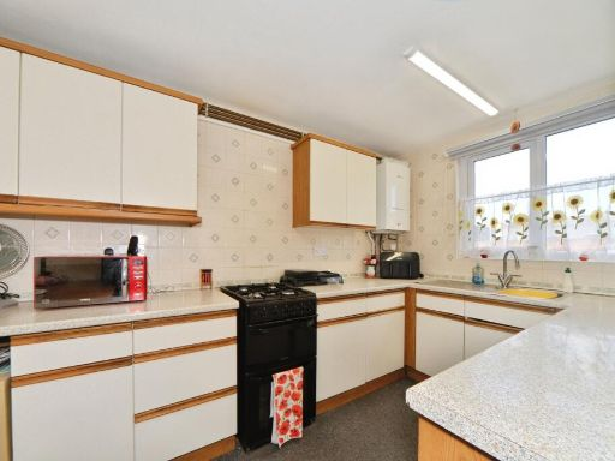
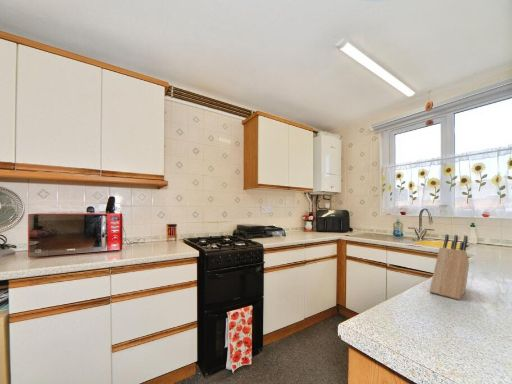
+ knife block (451, 262)
